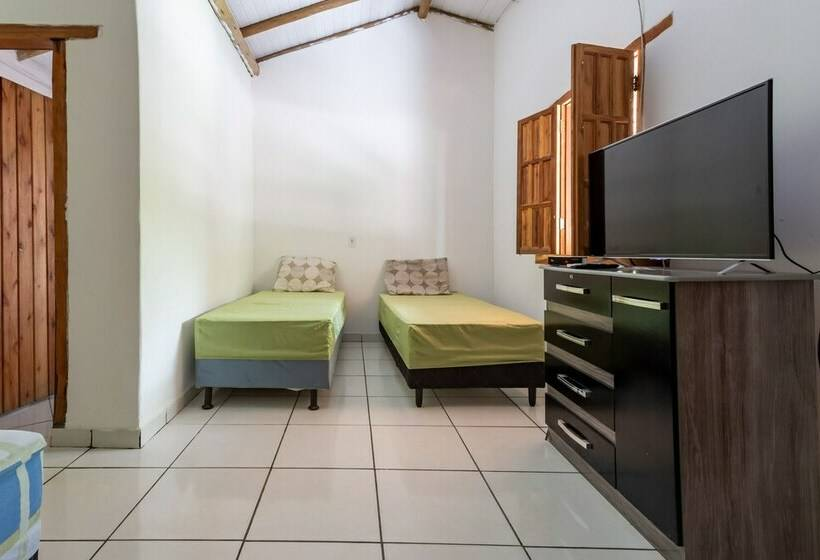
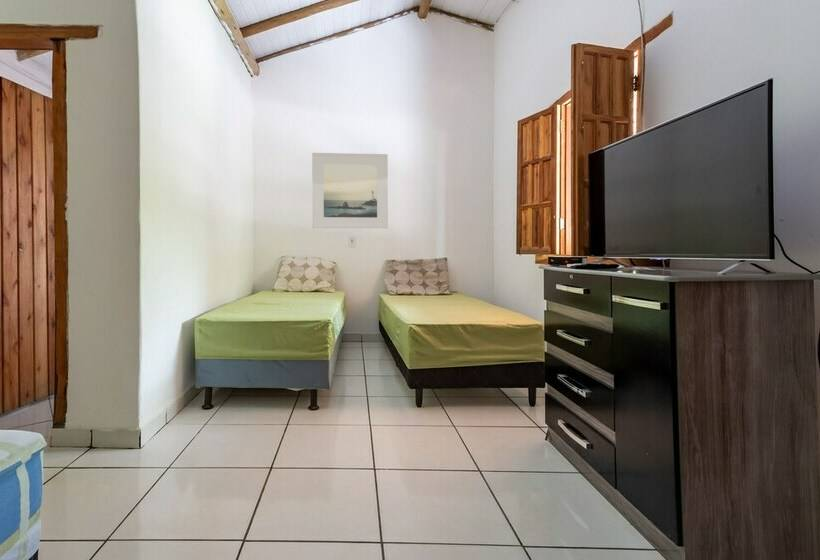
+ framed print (350, 190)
